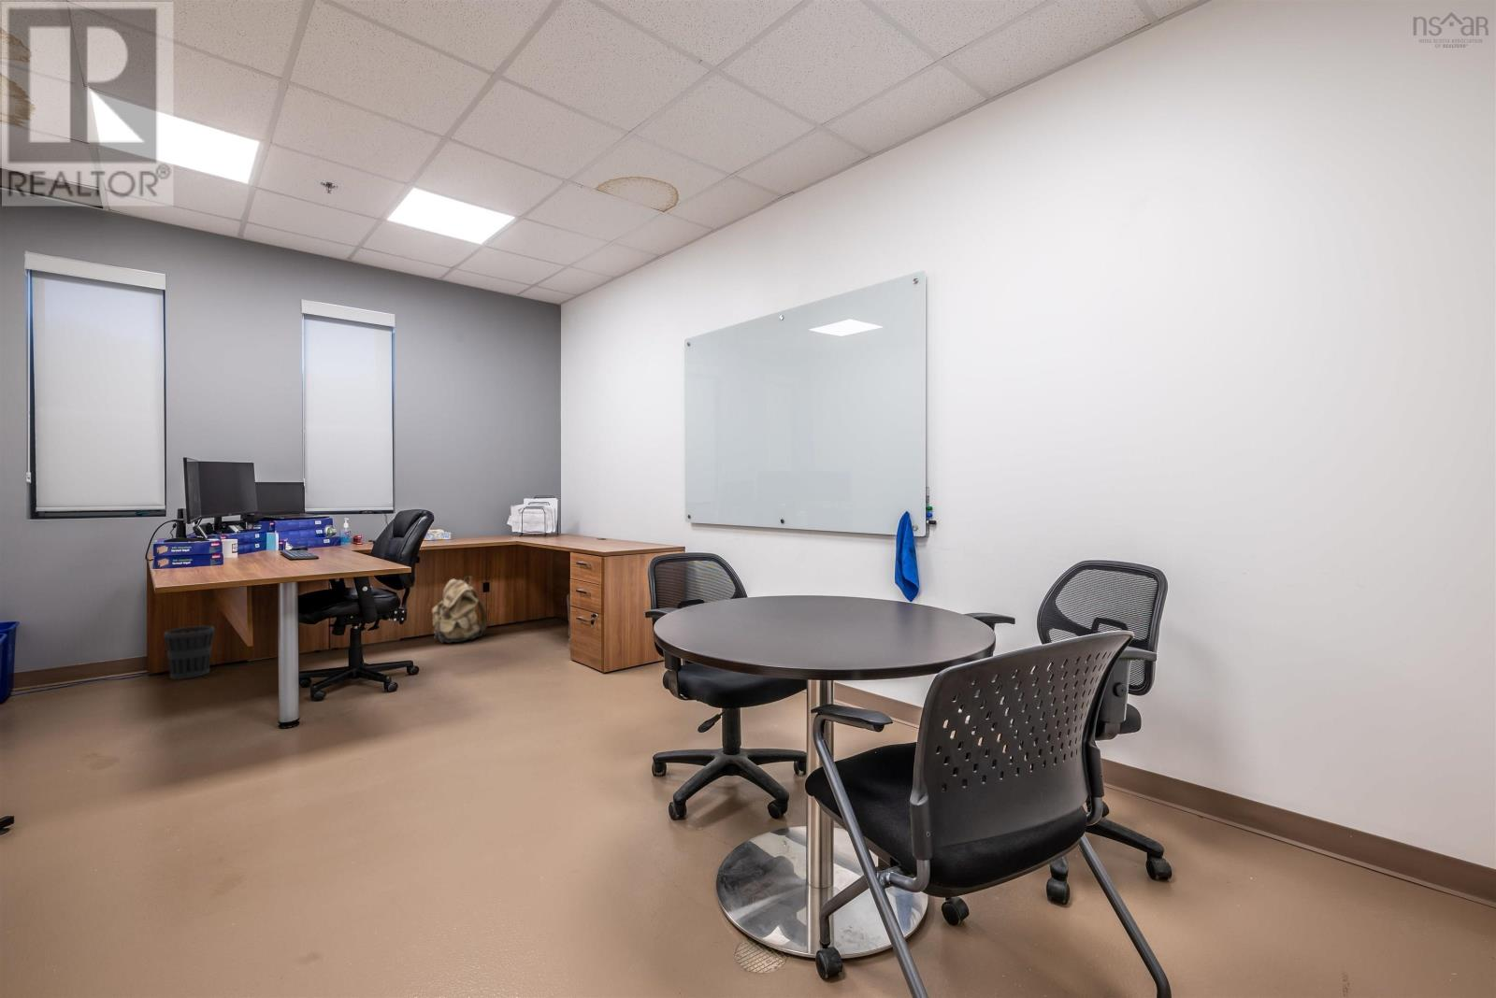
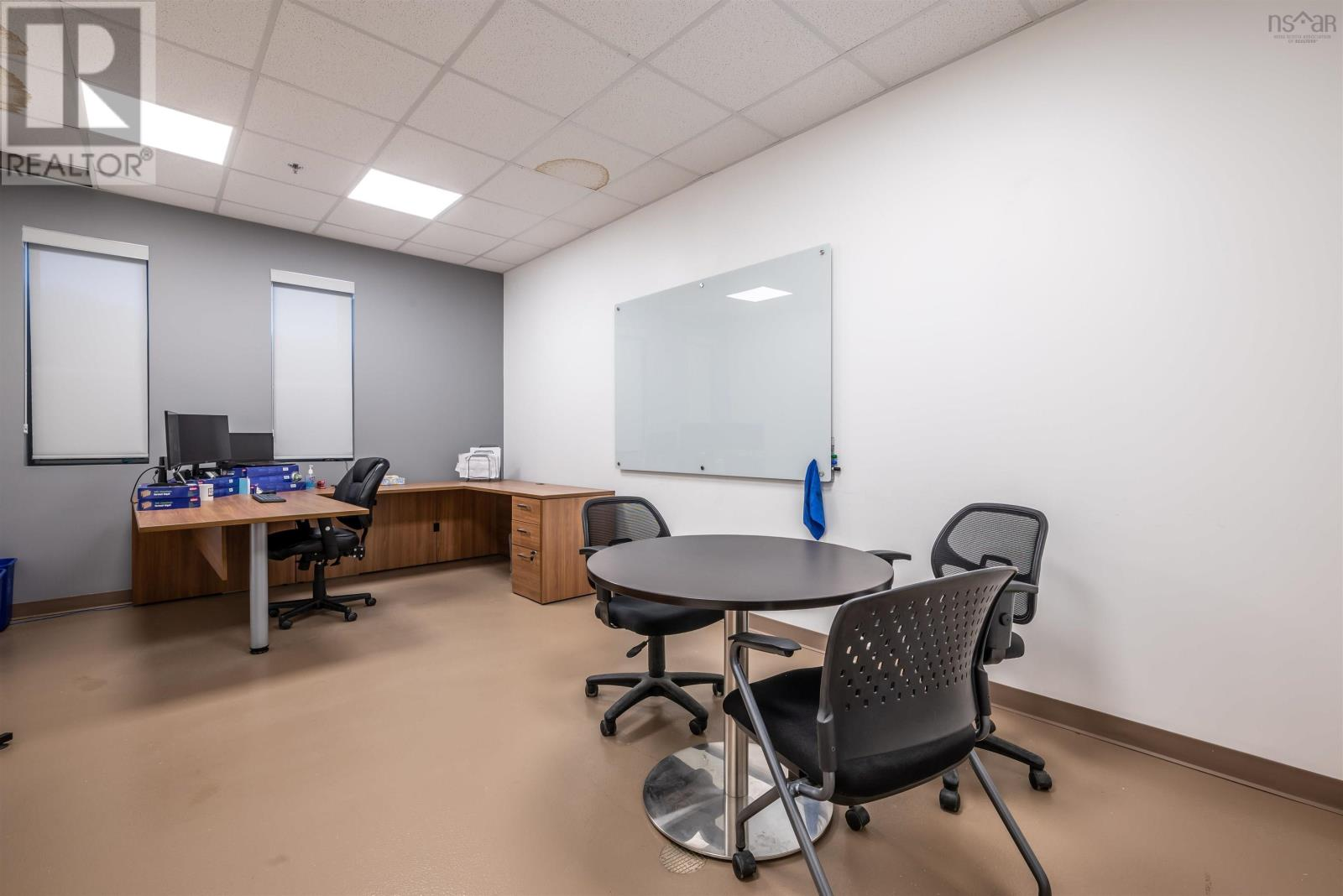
- backpack (458, 606)
- wastebasket (189, 653)
